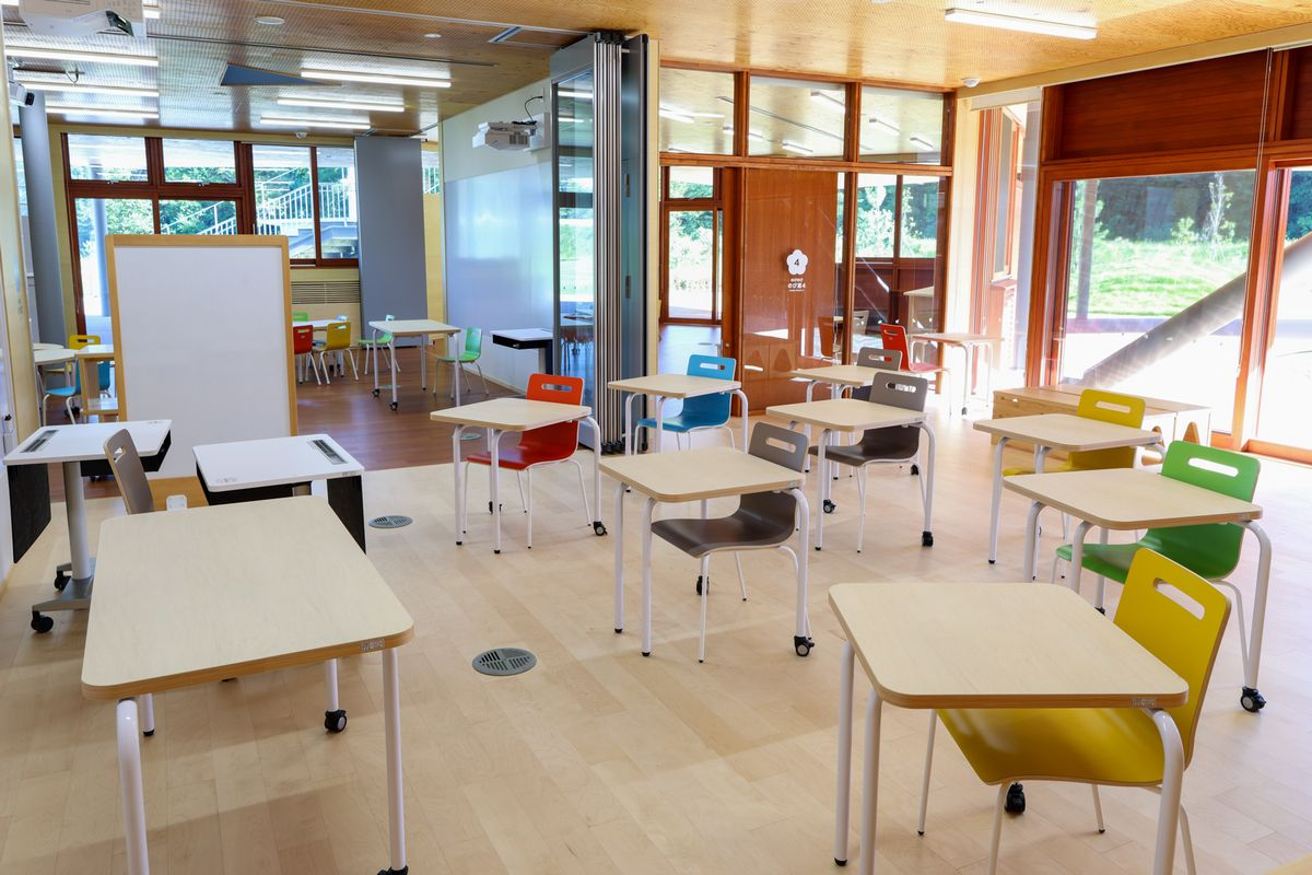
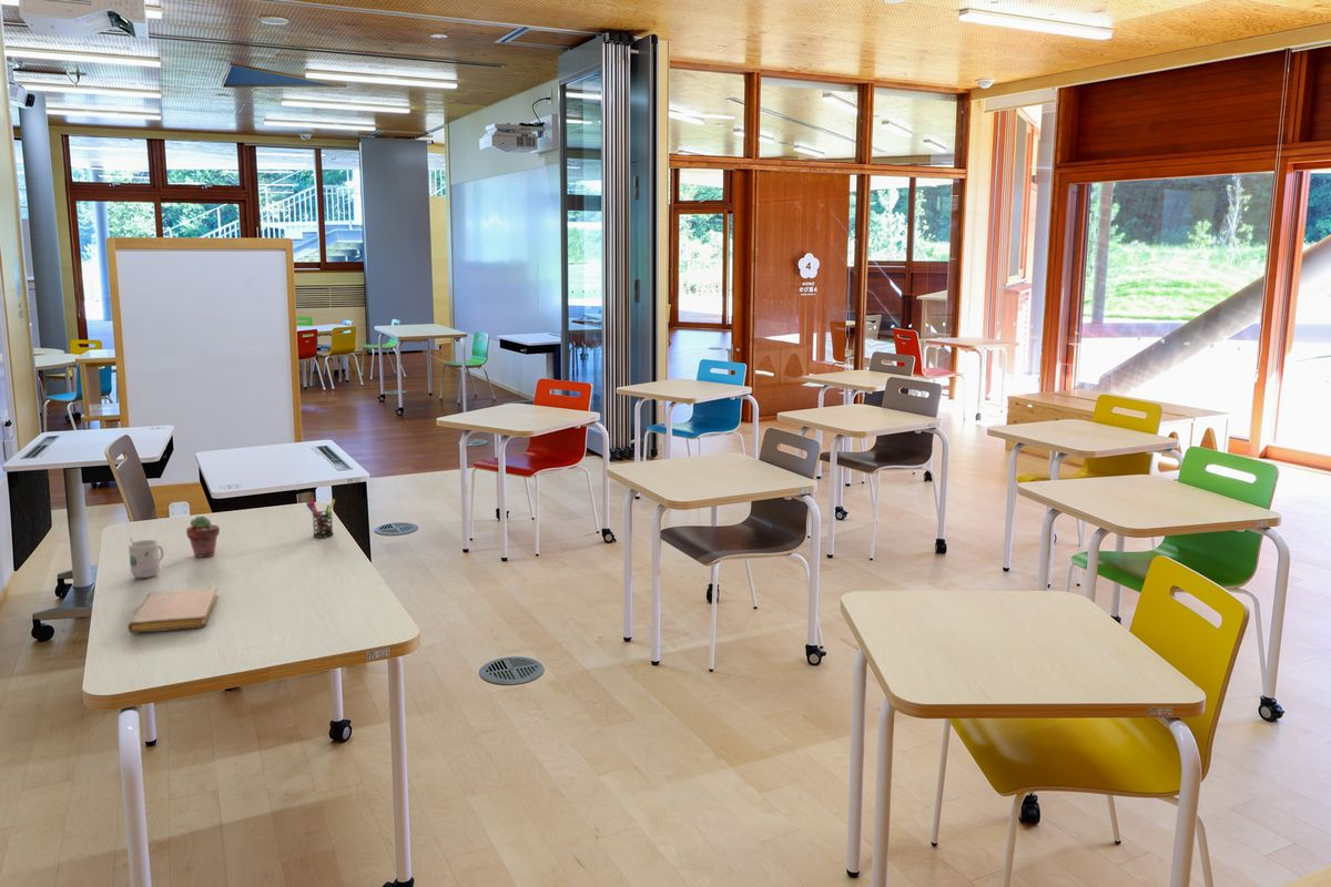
+ potted succulent (203, 534)
+ notebook (175, 609)
+ mug (146, 553)
+ pen holder (322, 516)
